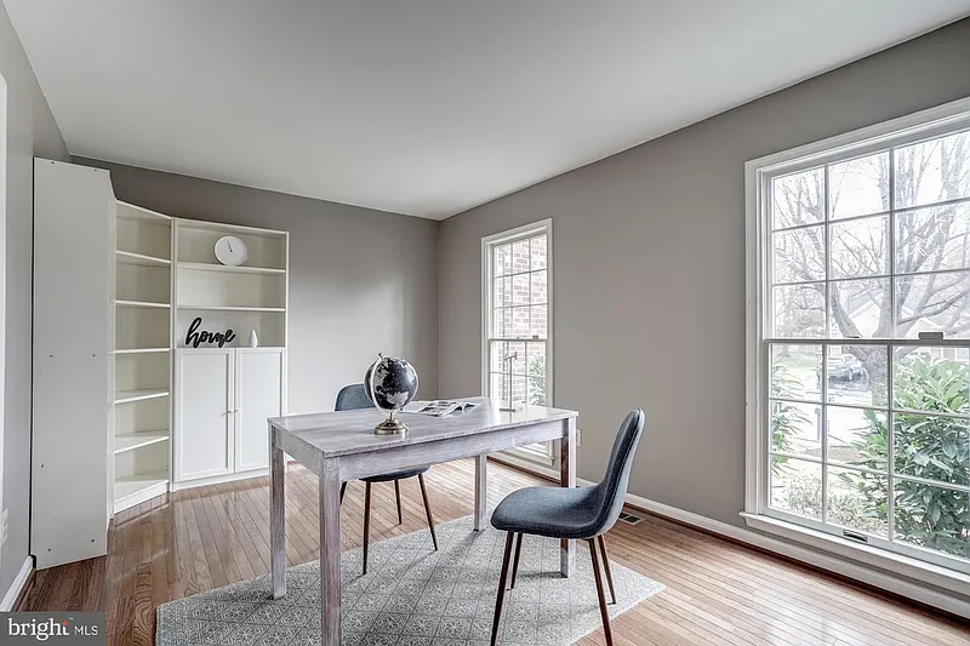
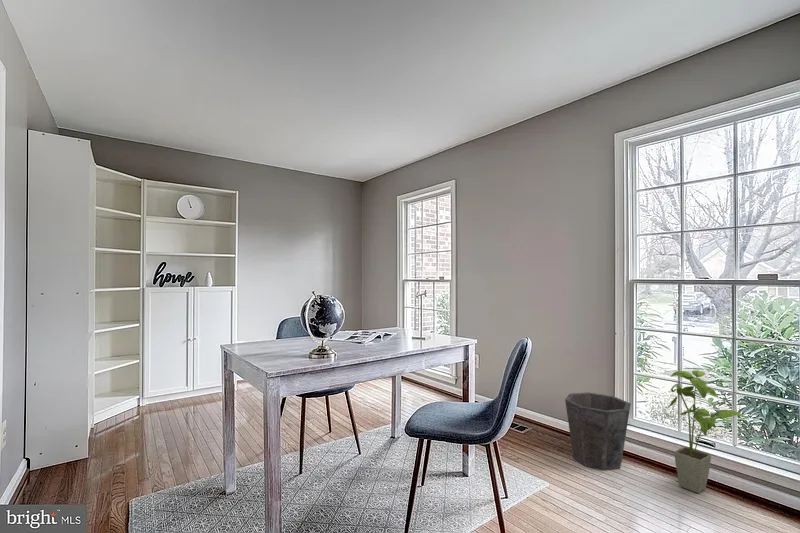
+ waste bin (597, 430)
+ house plant (700, 432)
